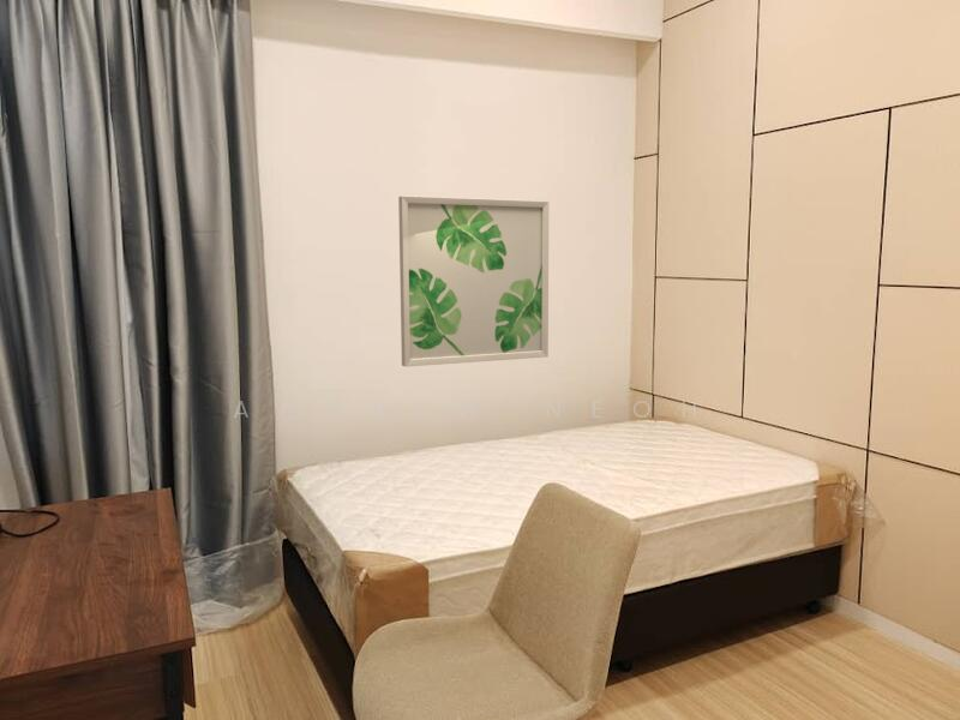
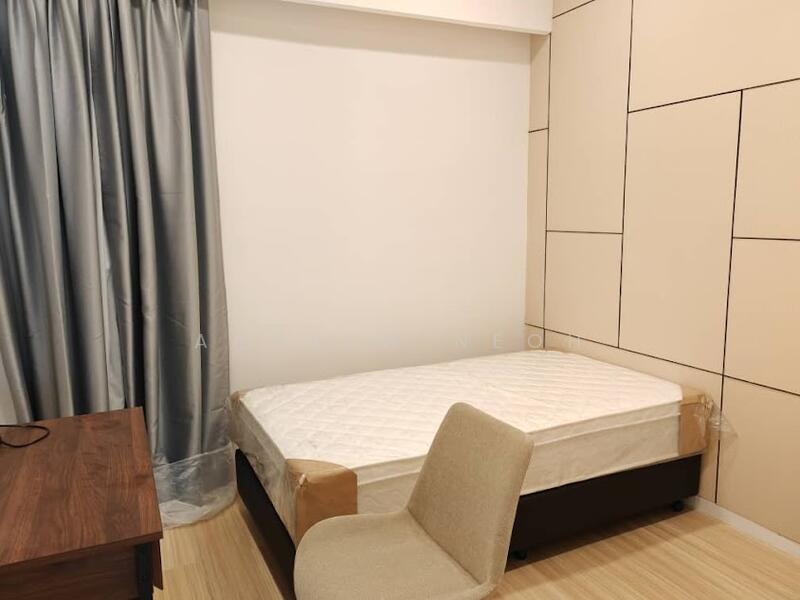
- wall art (476, 281)
